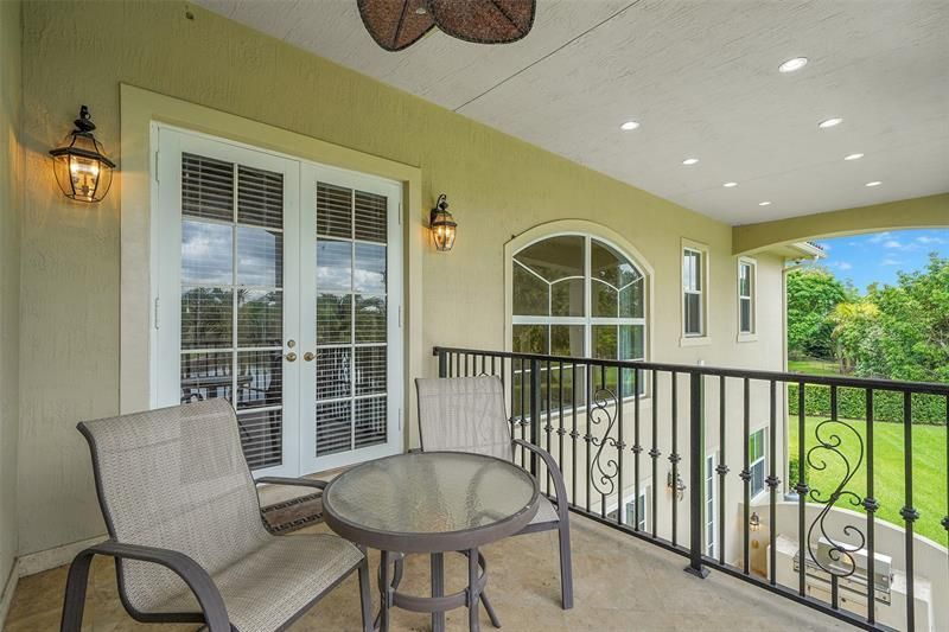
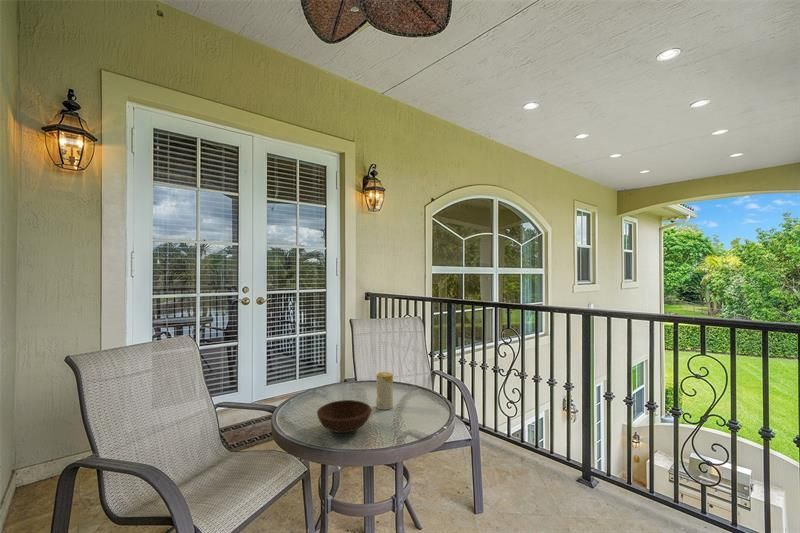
+ candle (384, 390)
+ bowl (344, 418)
